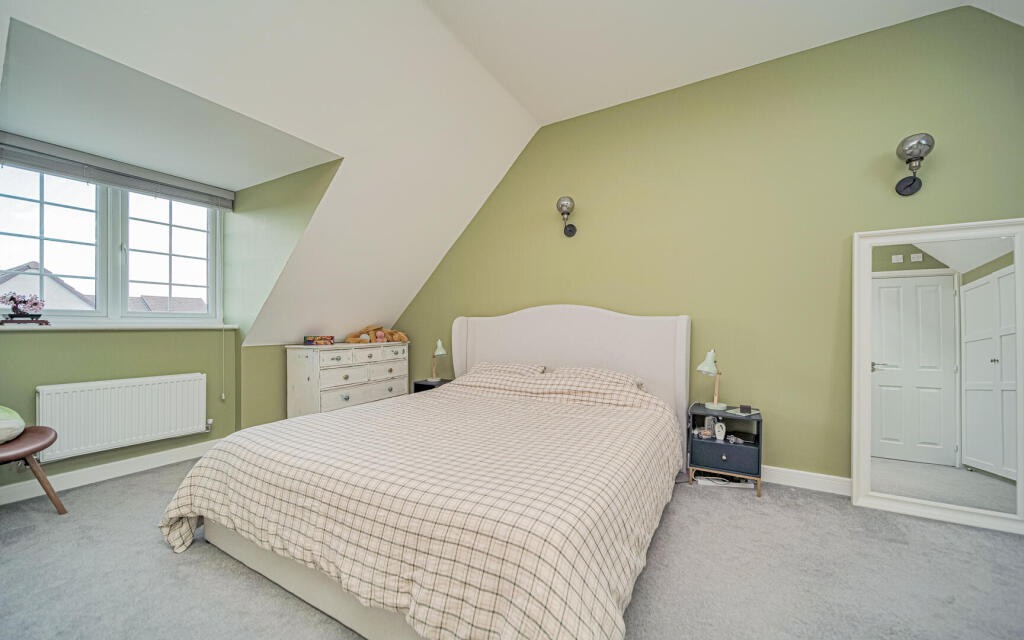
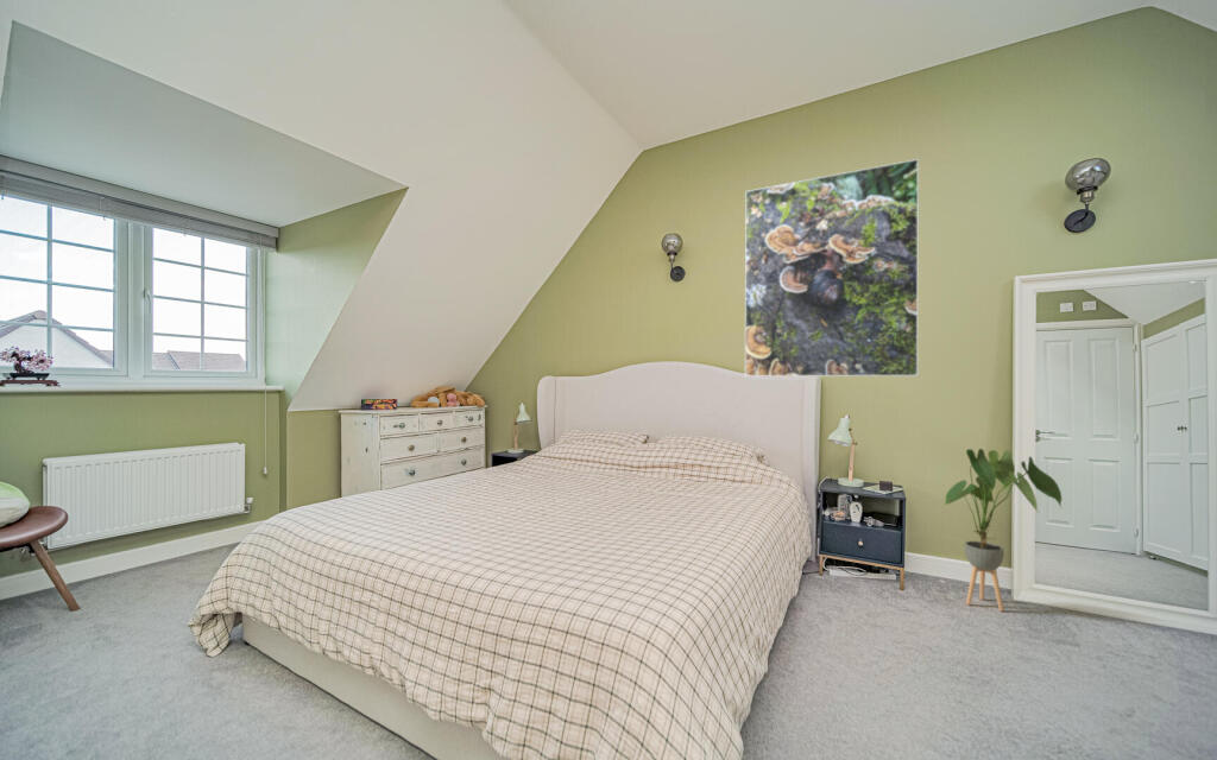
+ house plant (989, 522)
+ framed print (825, 276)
